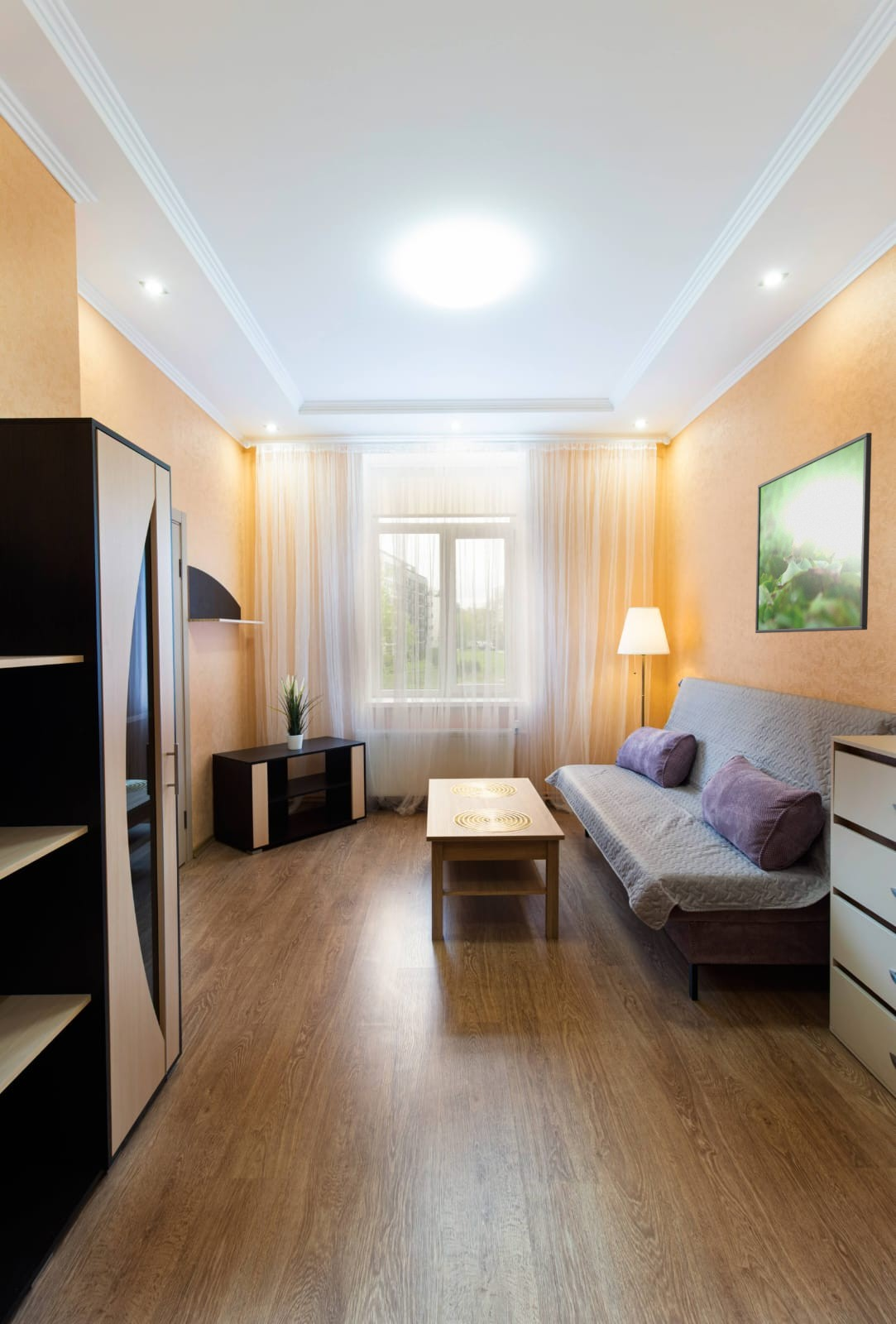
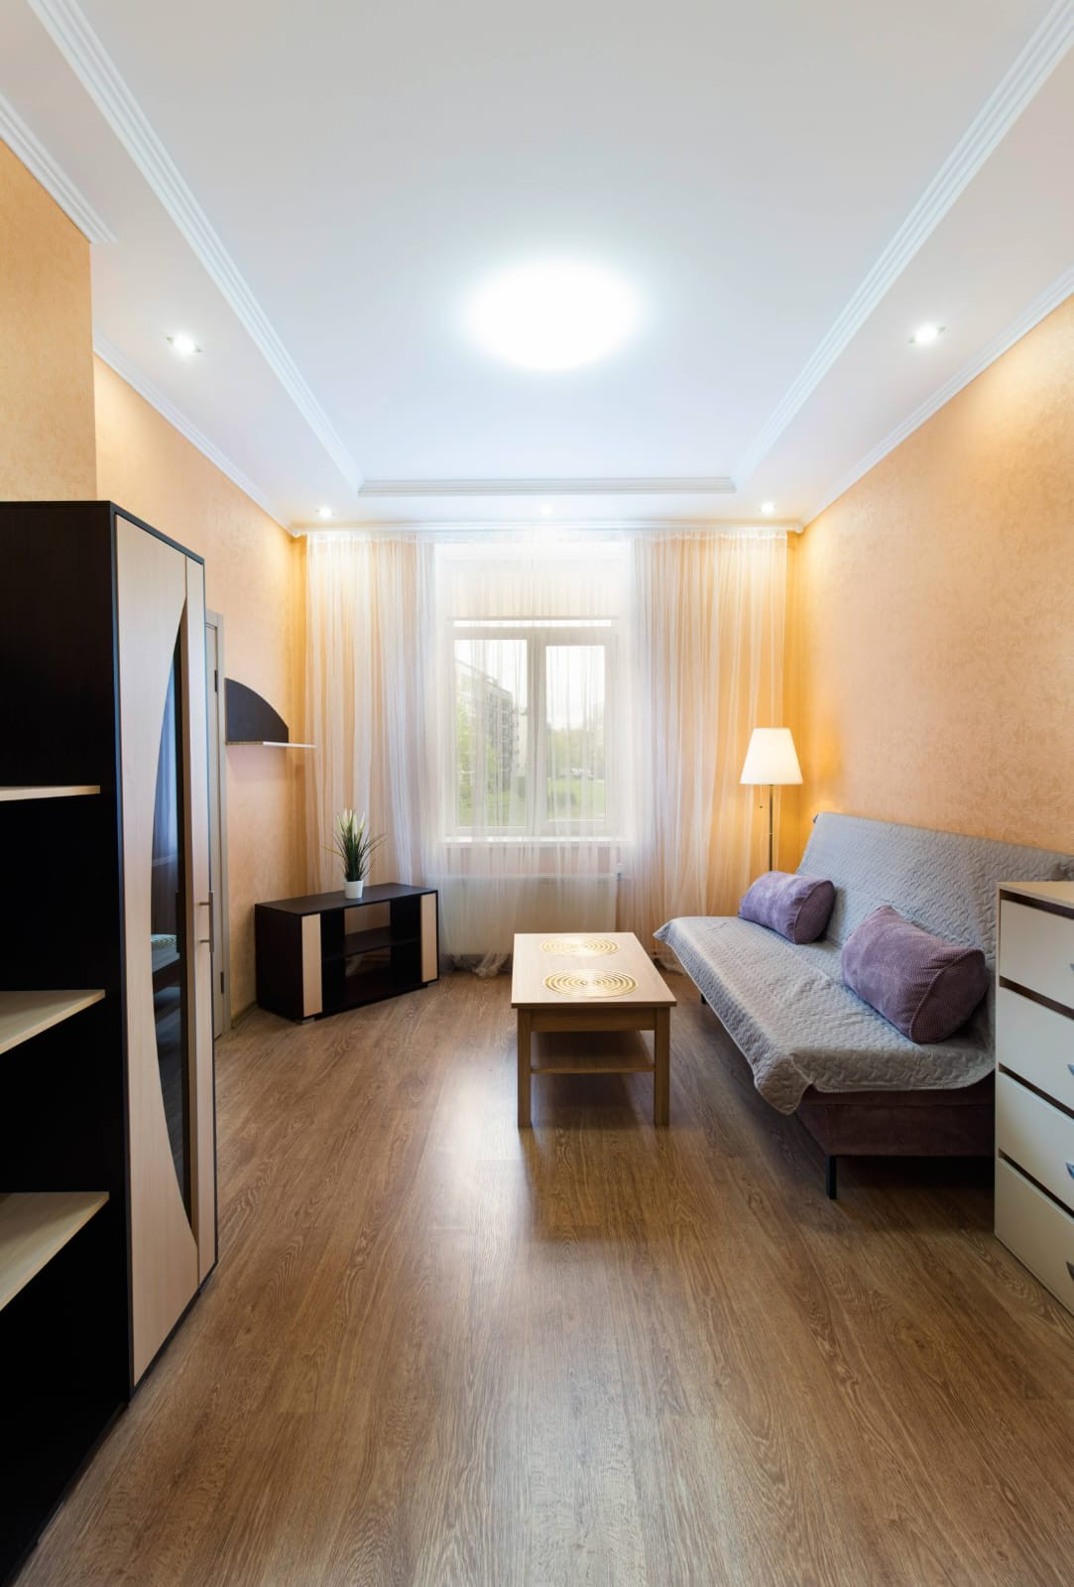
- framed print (805, 547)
